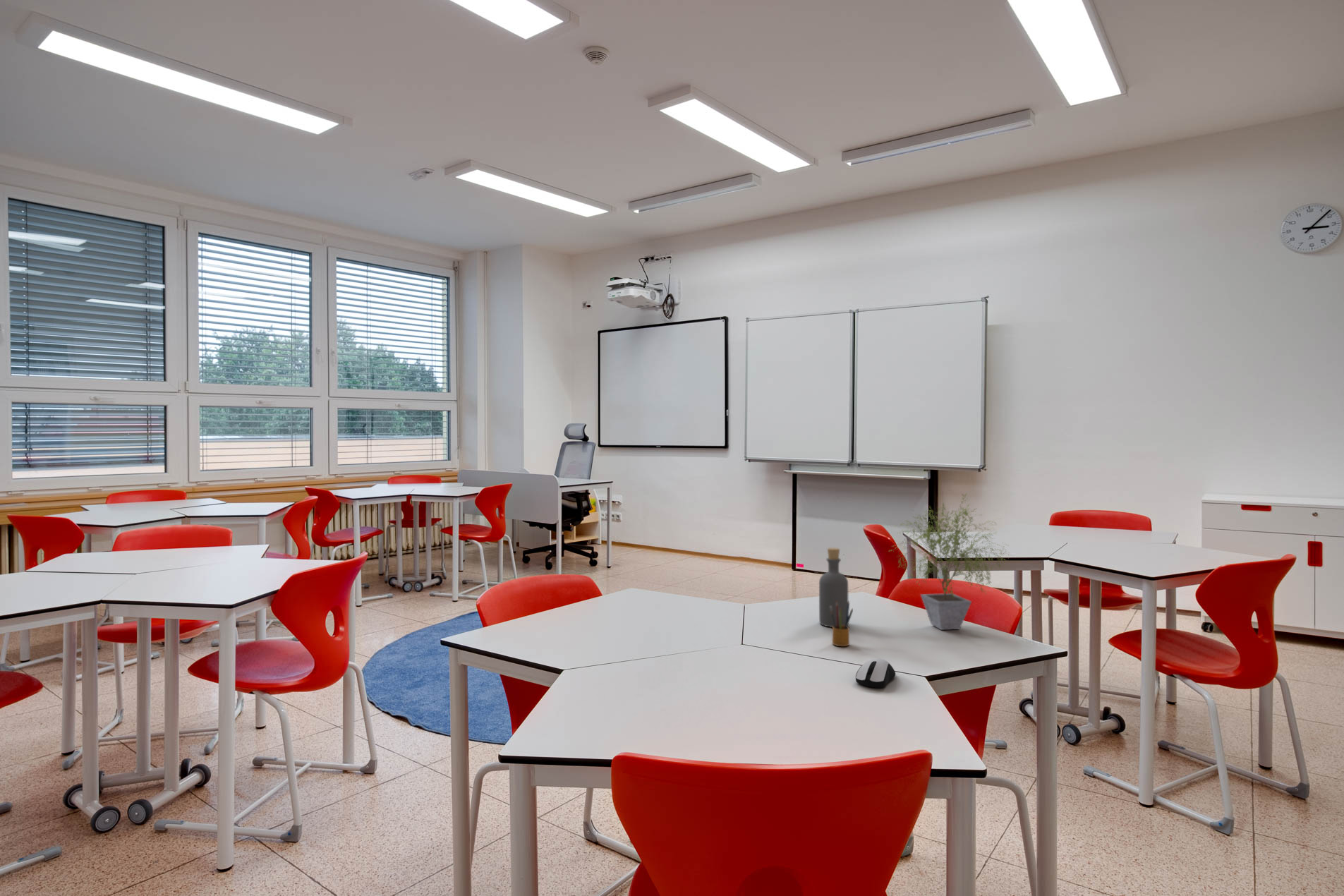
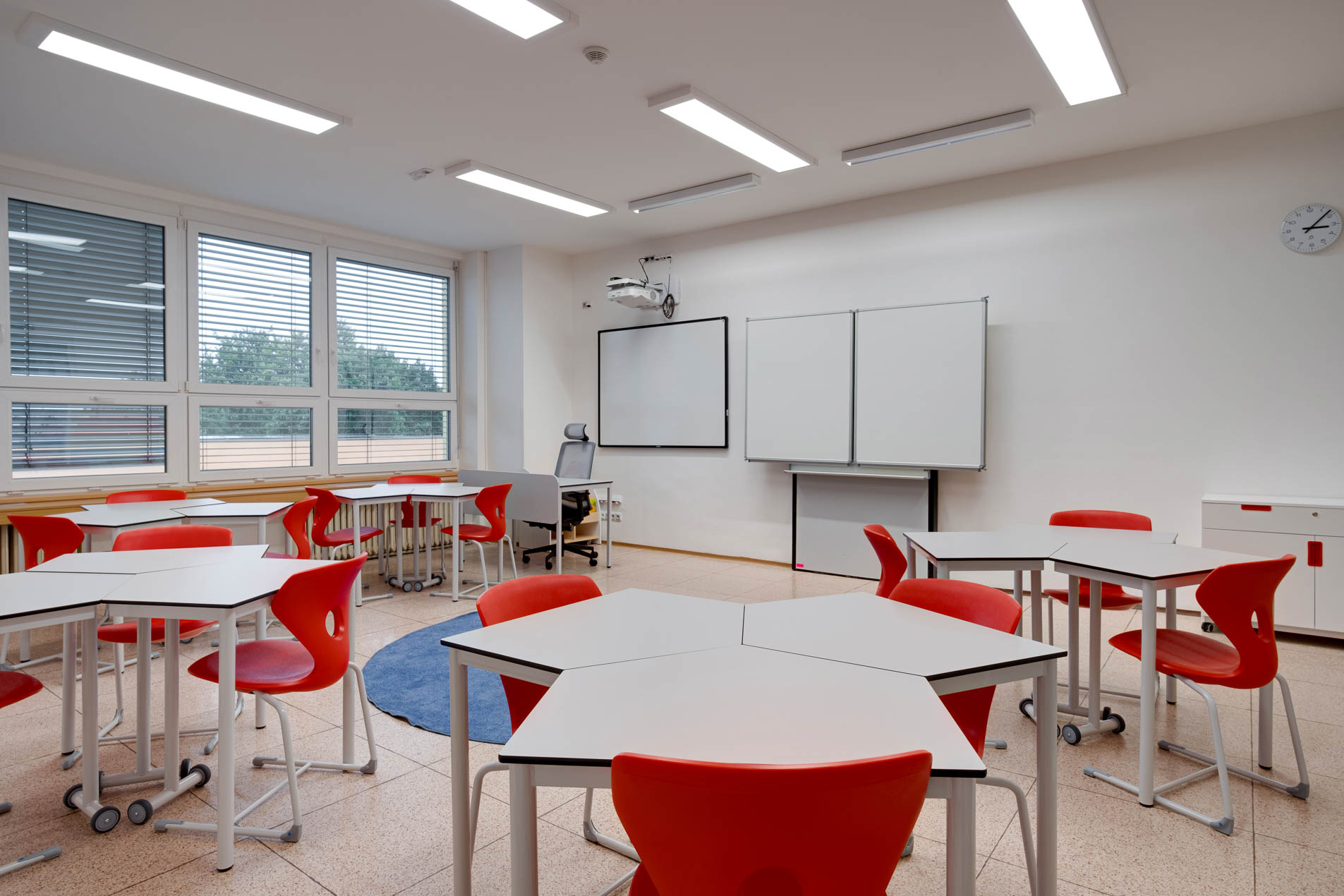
- computer mouse (876, 670)
- bottle (833, 586)
- pencil box (841, 623)
- potted plant (947, 558)
